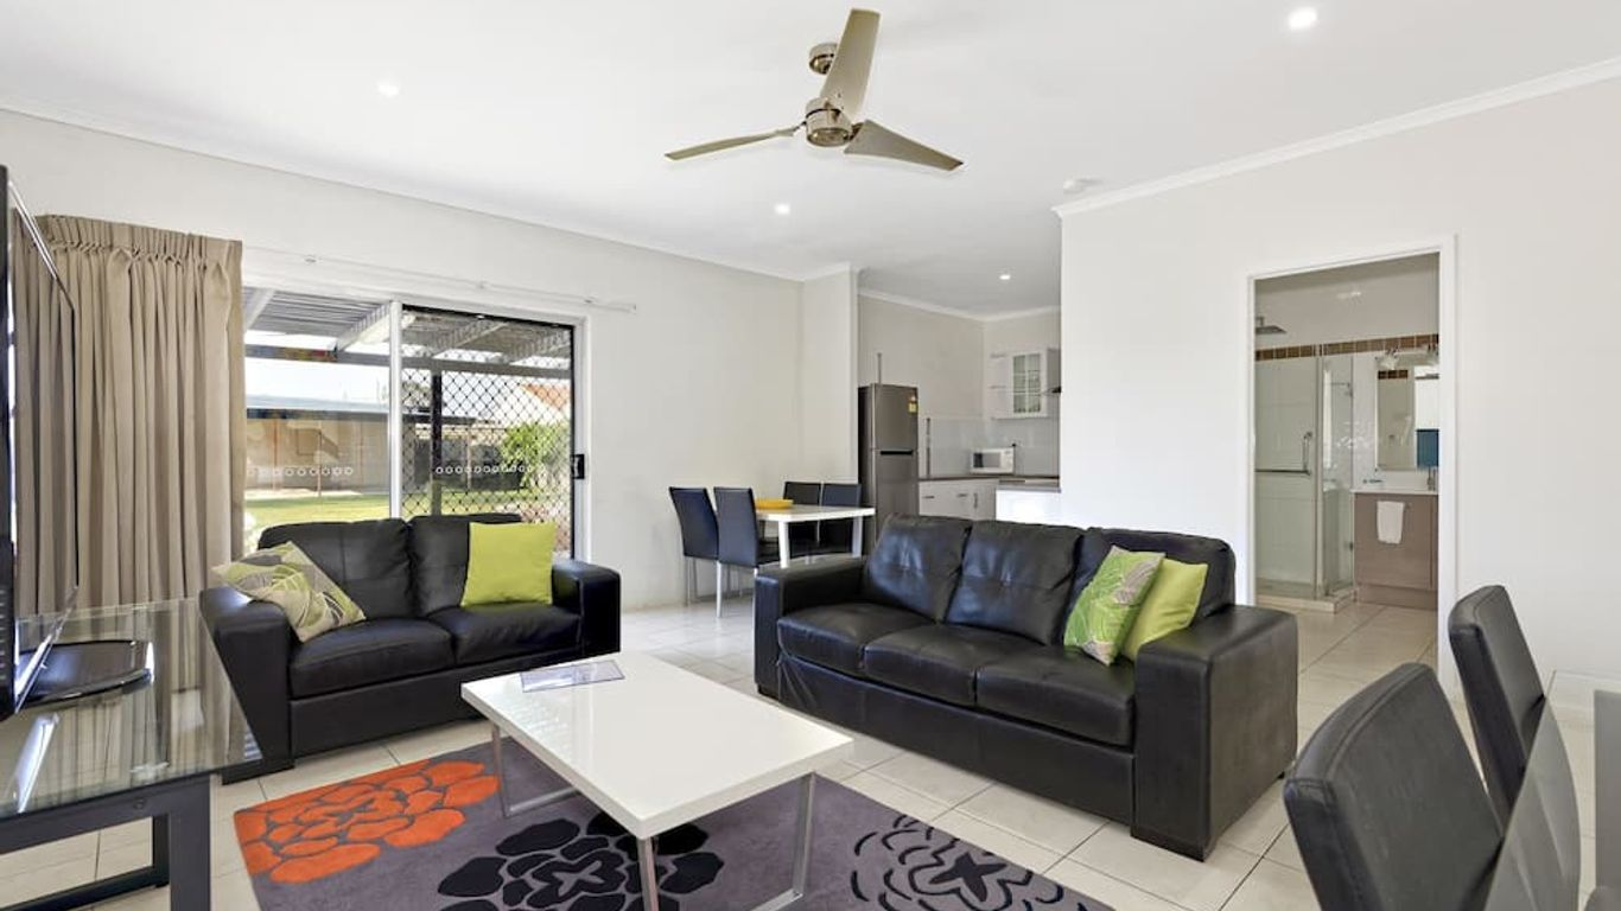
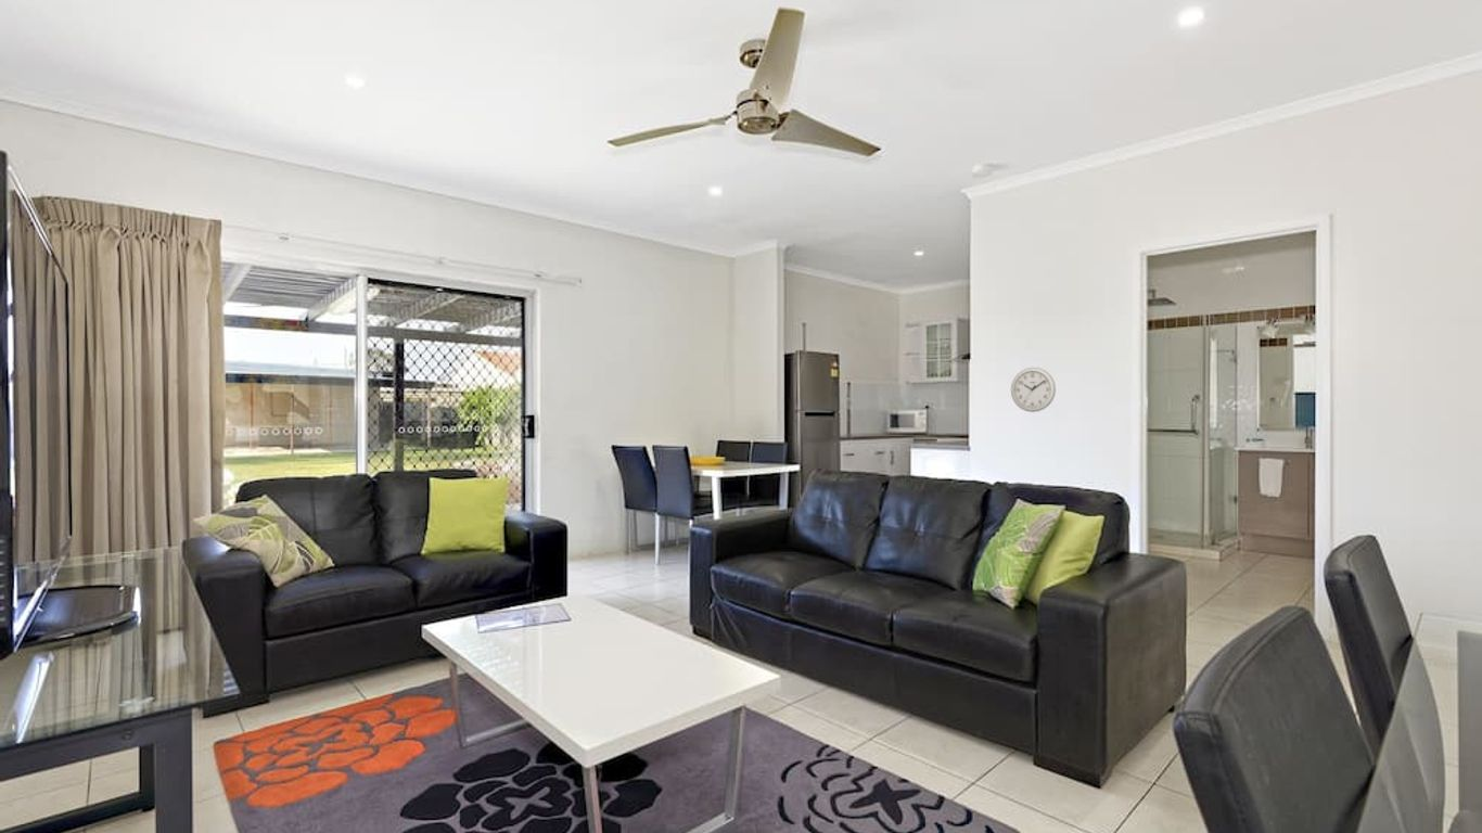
+ wall clock (1032, 389)
